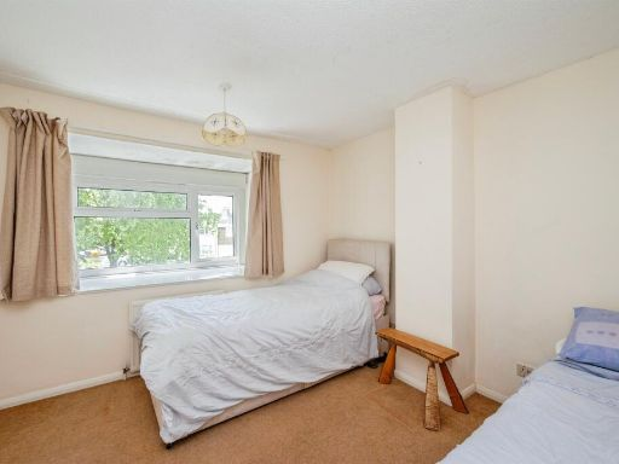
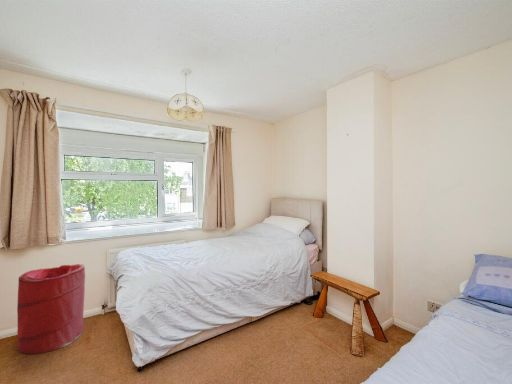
+ laundry hamper (53, 302)
